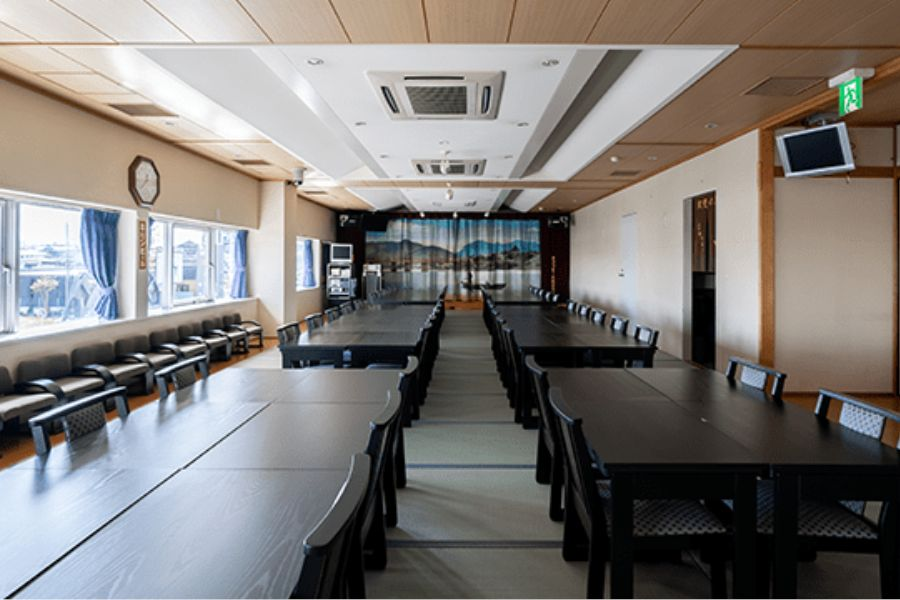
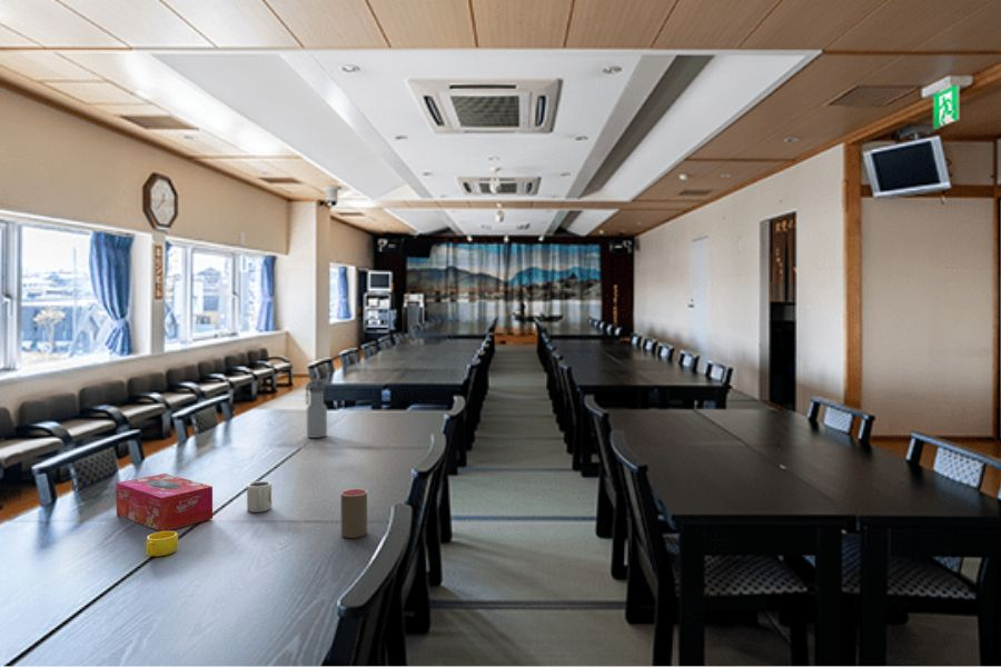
+ cup (159, 545)
+ cup (259, 497)
+ cup (354, 512)
+ water bottle (316, 408)
+ tissue box (163, 500)
